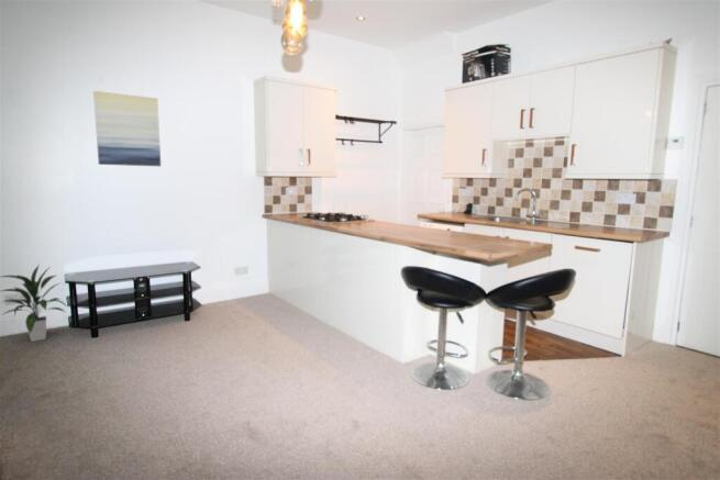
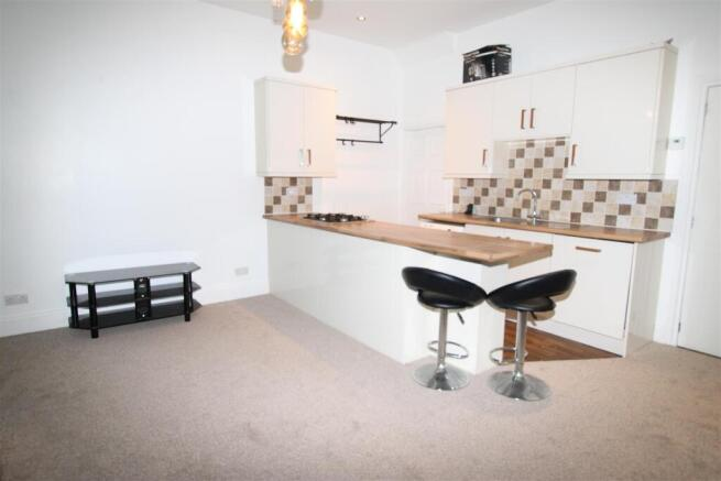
- wall art (129, 130)
- indoor plant (33, 302)
